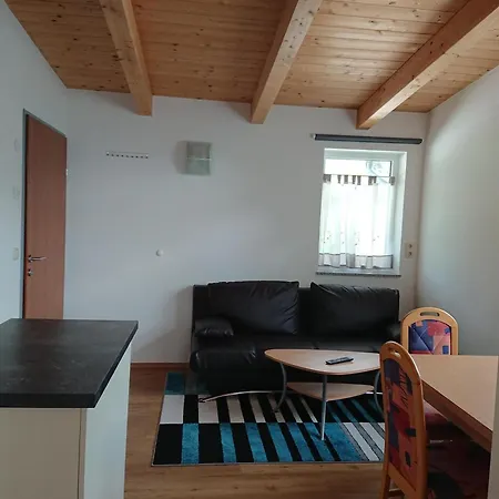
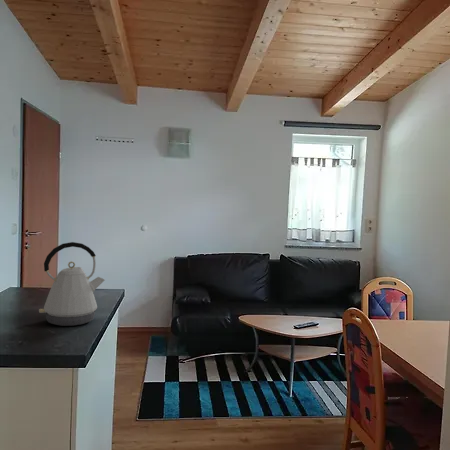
+ kettle (73, 281)
